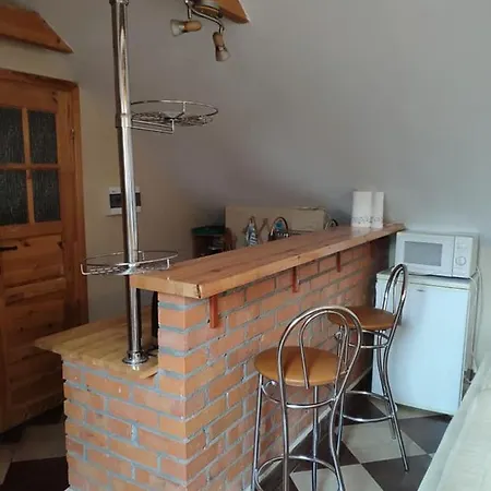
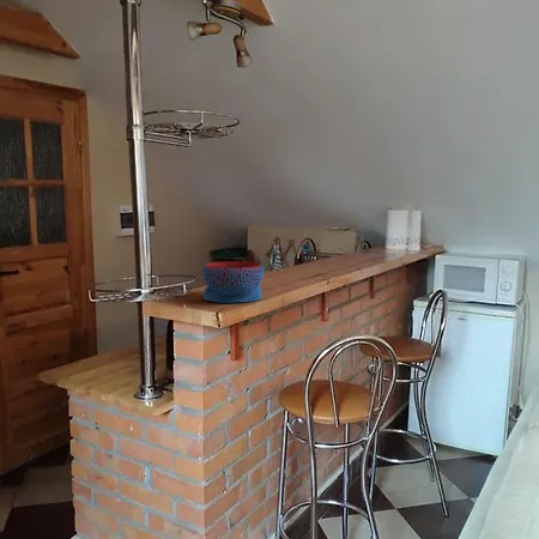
+ bowl (232, 280)
